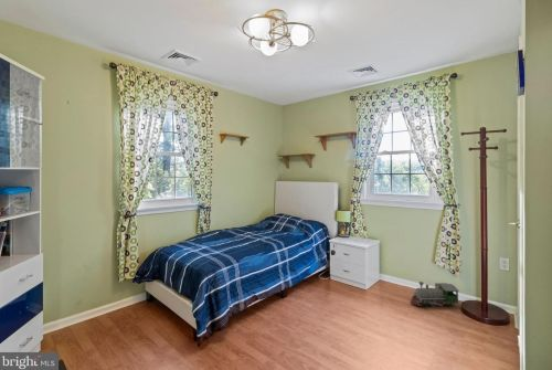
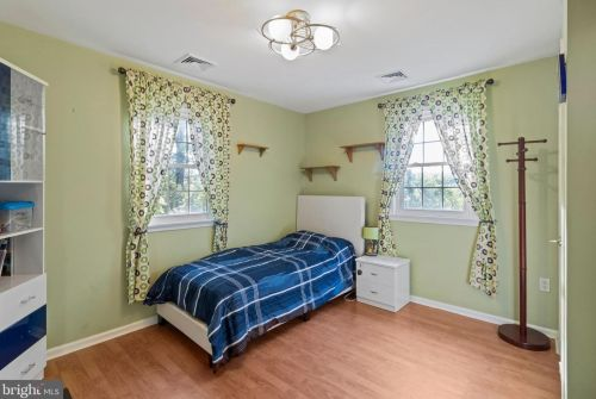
- toy train (435, 293)
